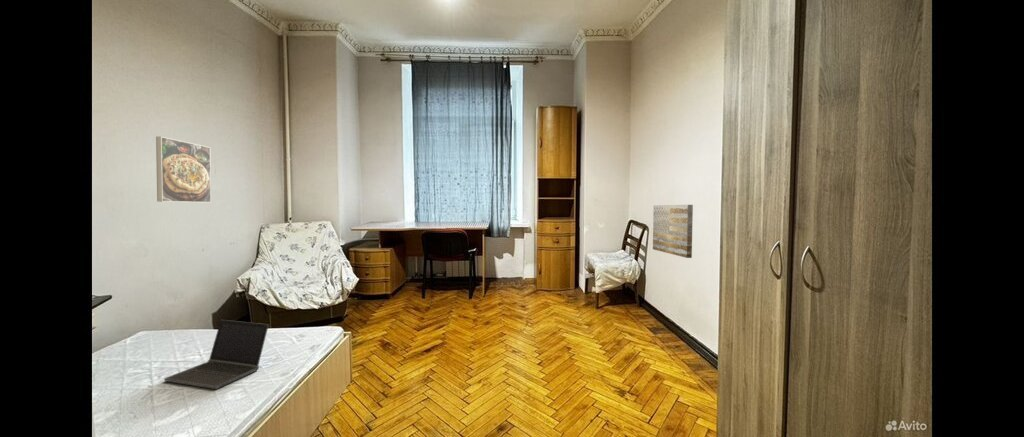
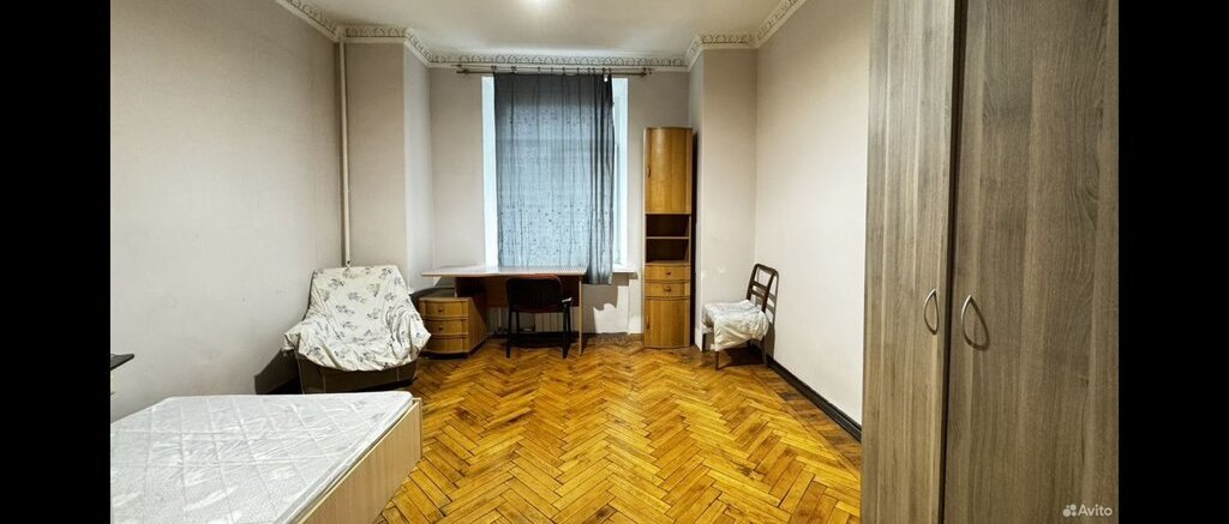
- laptop computer (219, 351)
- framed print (185, 172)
- wall art (670, 229)
